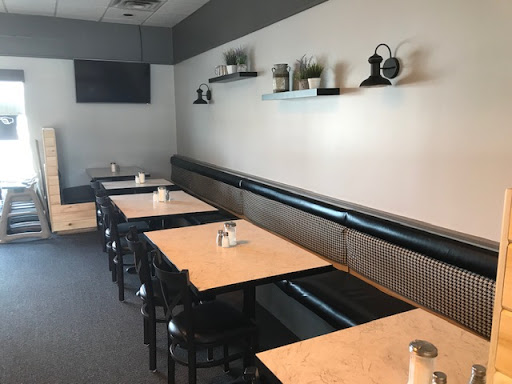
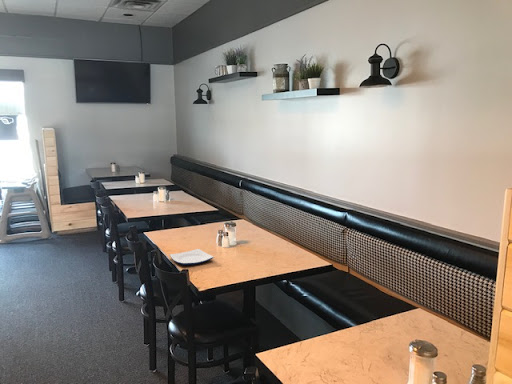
+ plate (191, 257)
